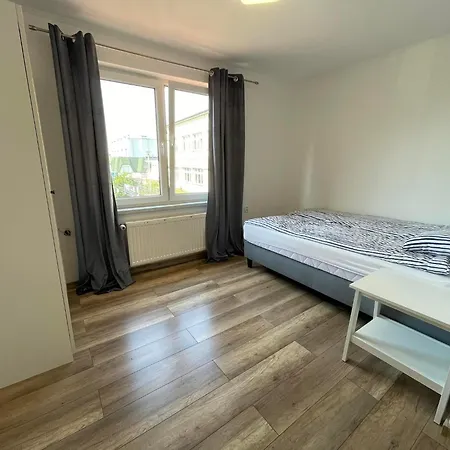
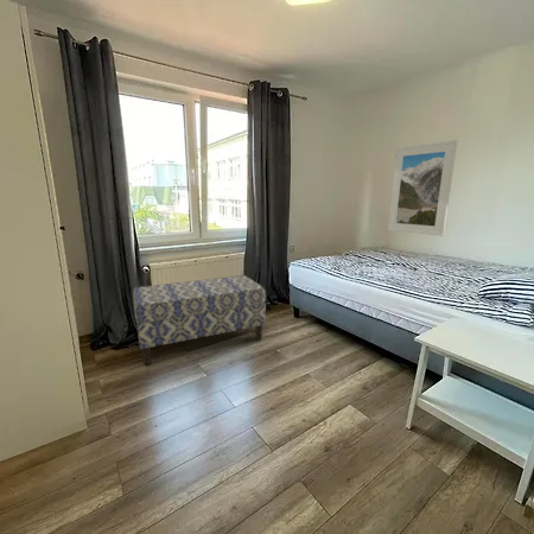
+ bench (201, 314)
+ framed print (419, 190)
